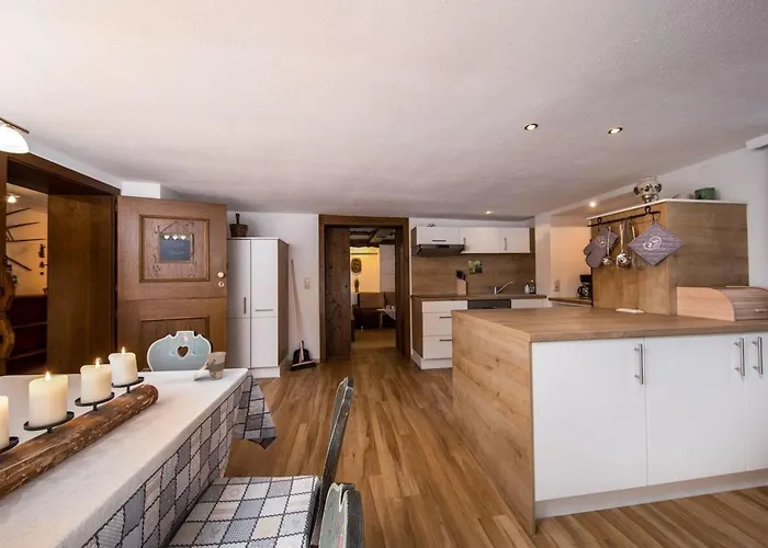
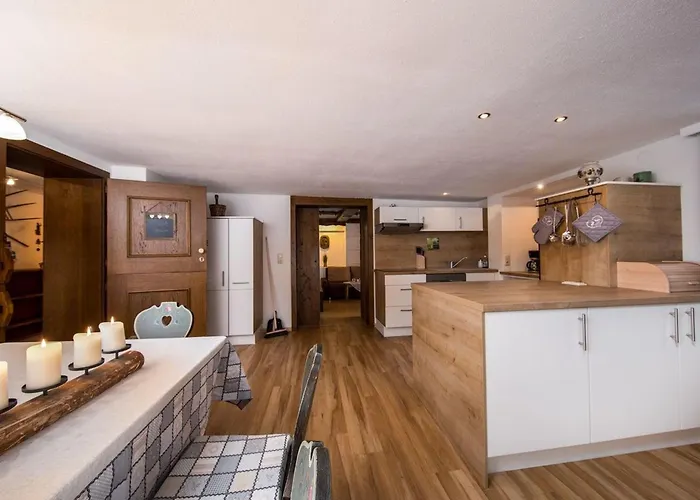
- cup (210, 366)
